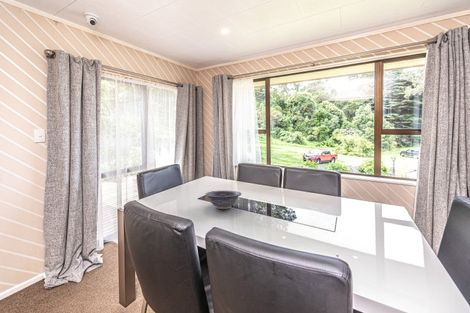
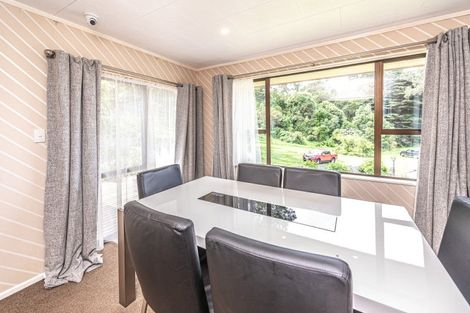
- decorative bowl (223, 200)
